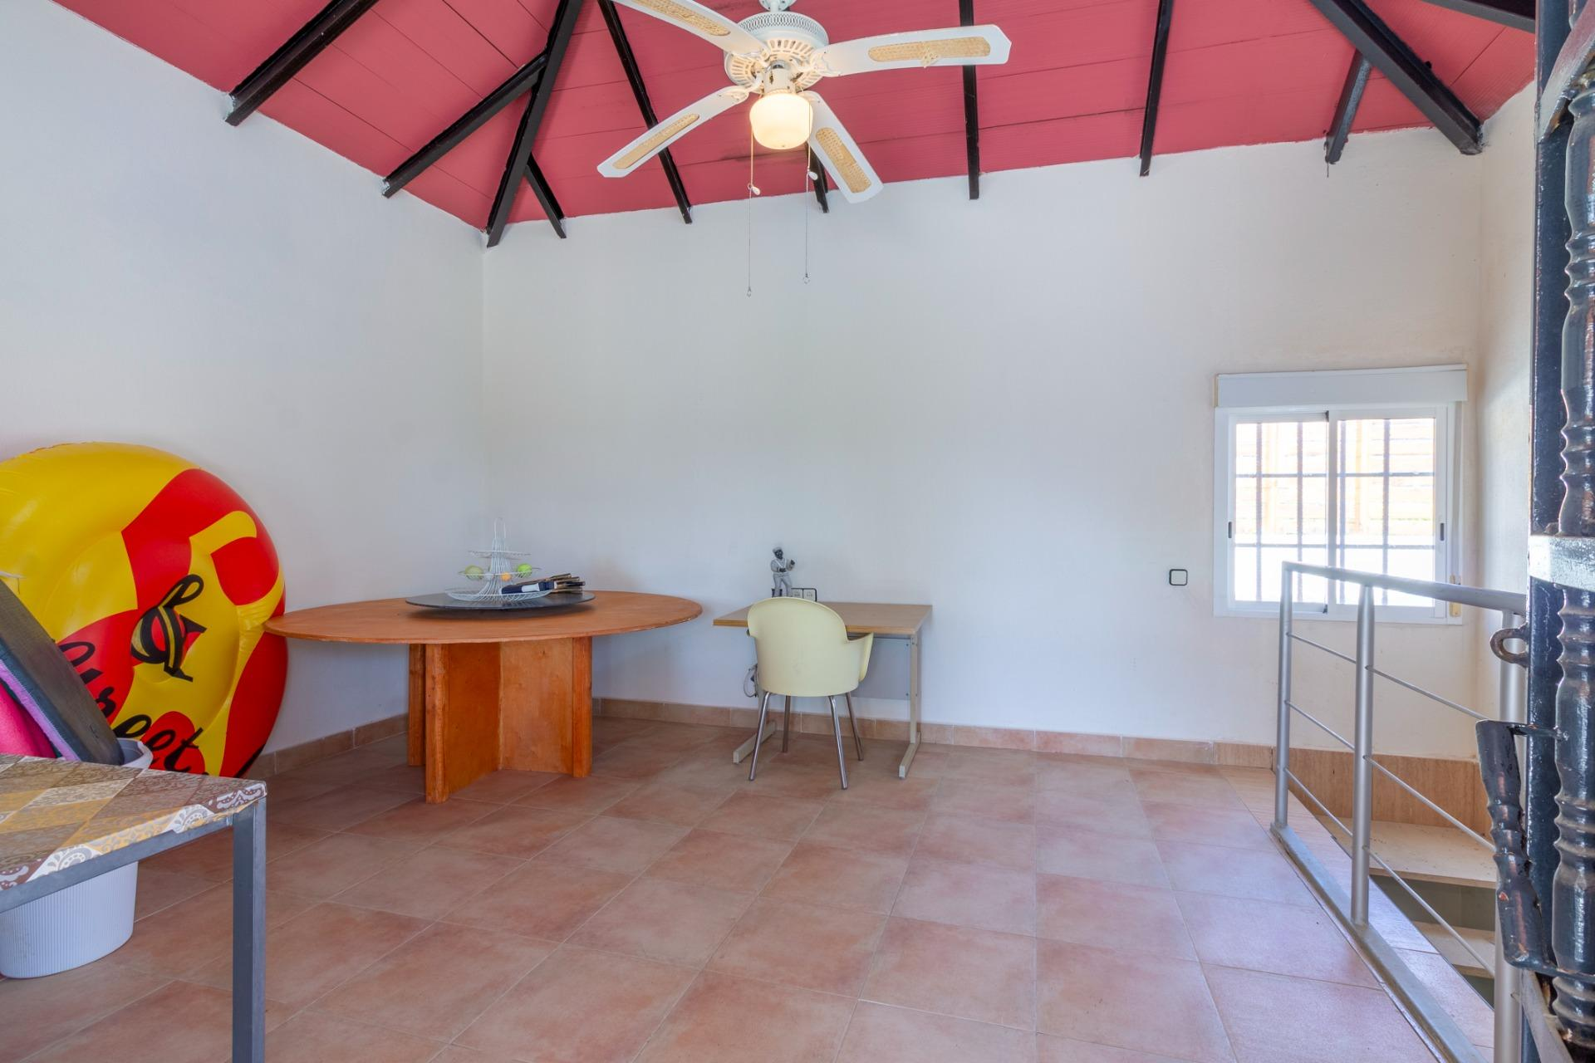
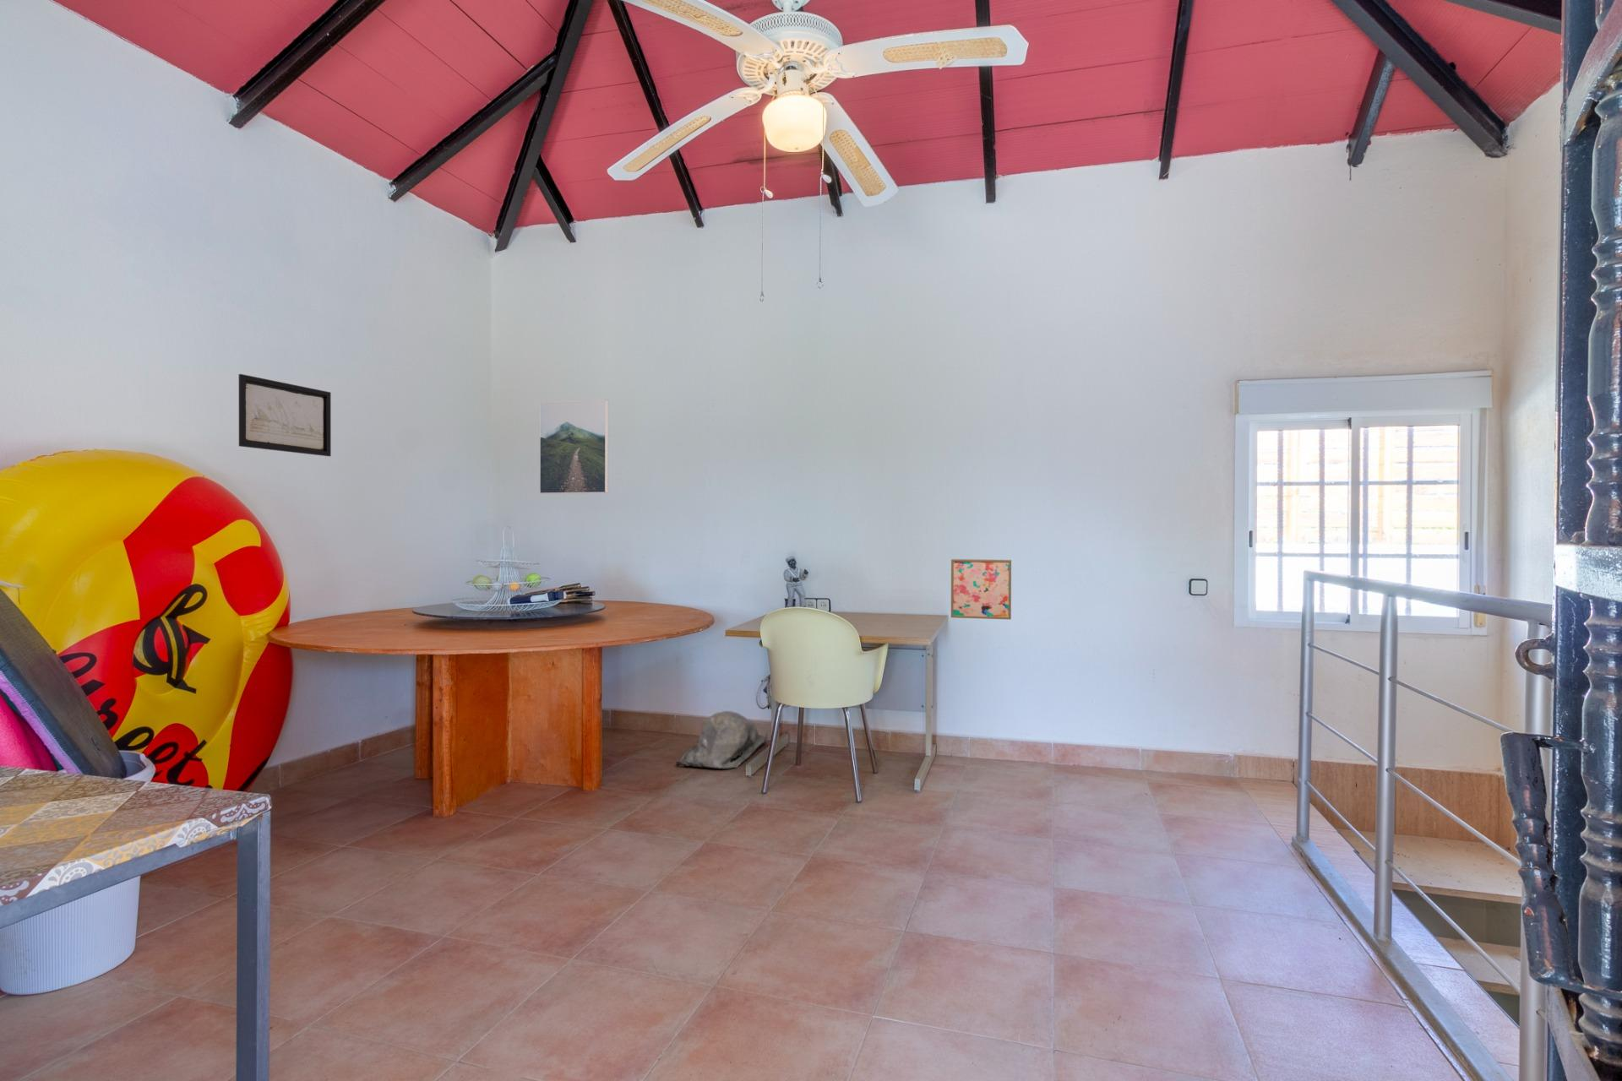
+ wall art (981, 589)
+ wall art (287, 417)
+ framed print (573, 446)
+ buddha head (725, 731)
